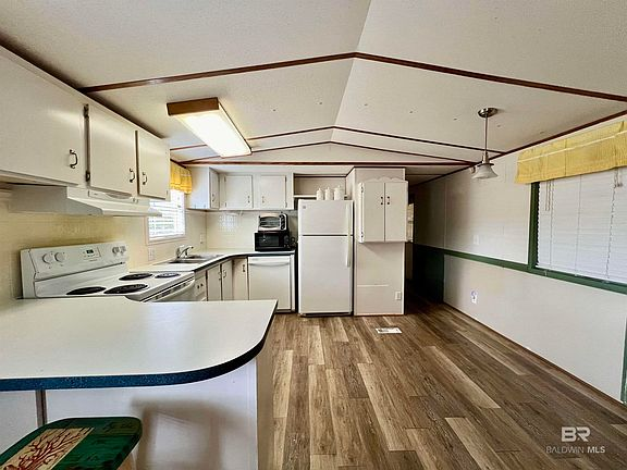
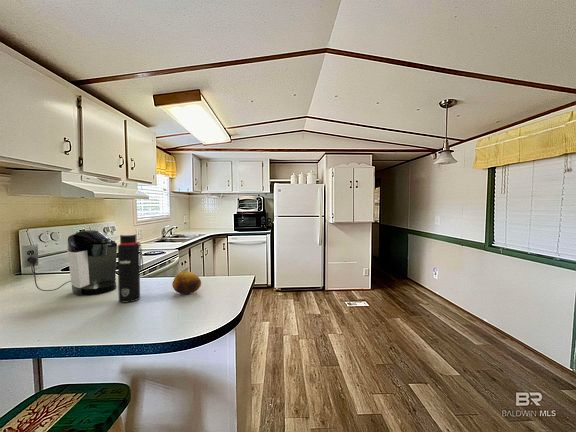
+ water bottle (130, 267)
+ fruit (186, 282)
+ coffee maker (79, 262)
